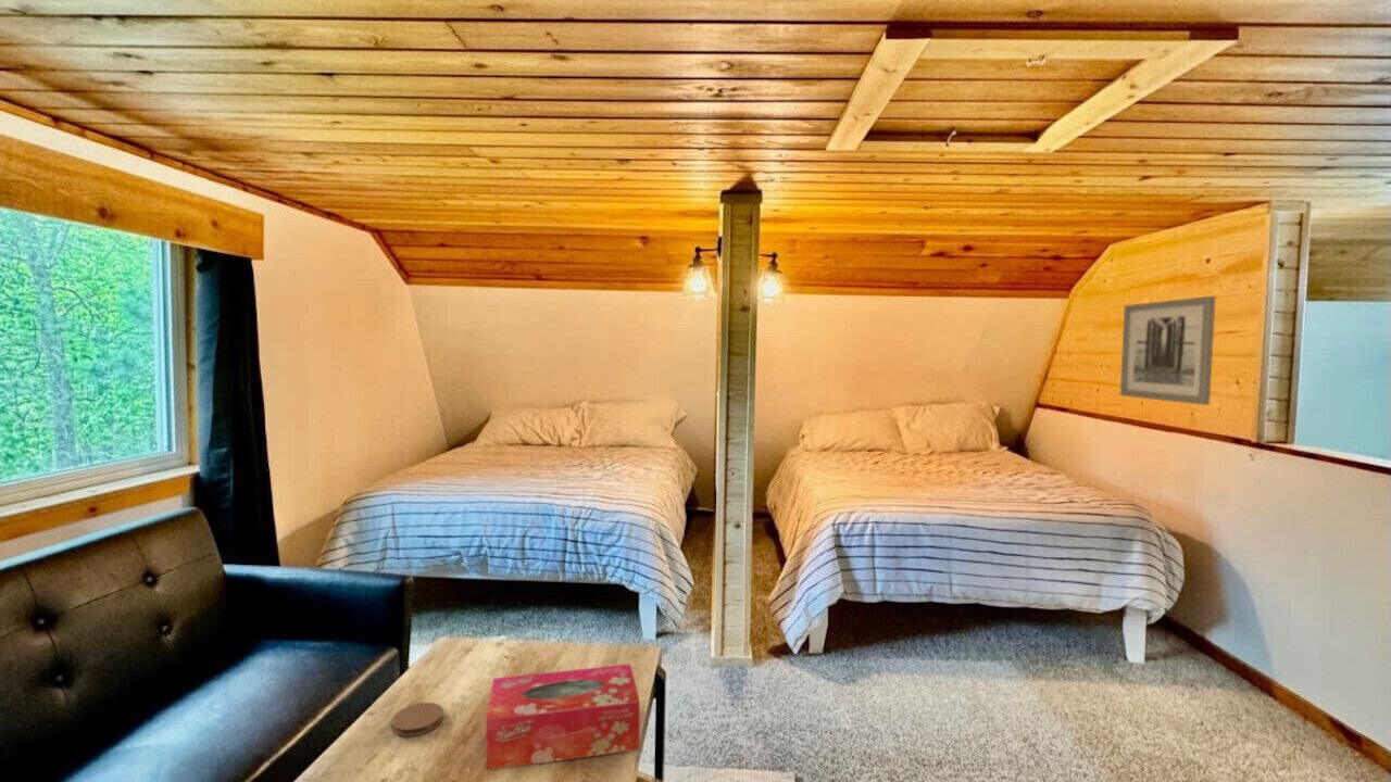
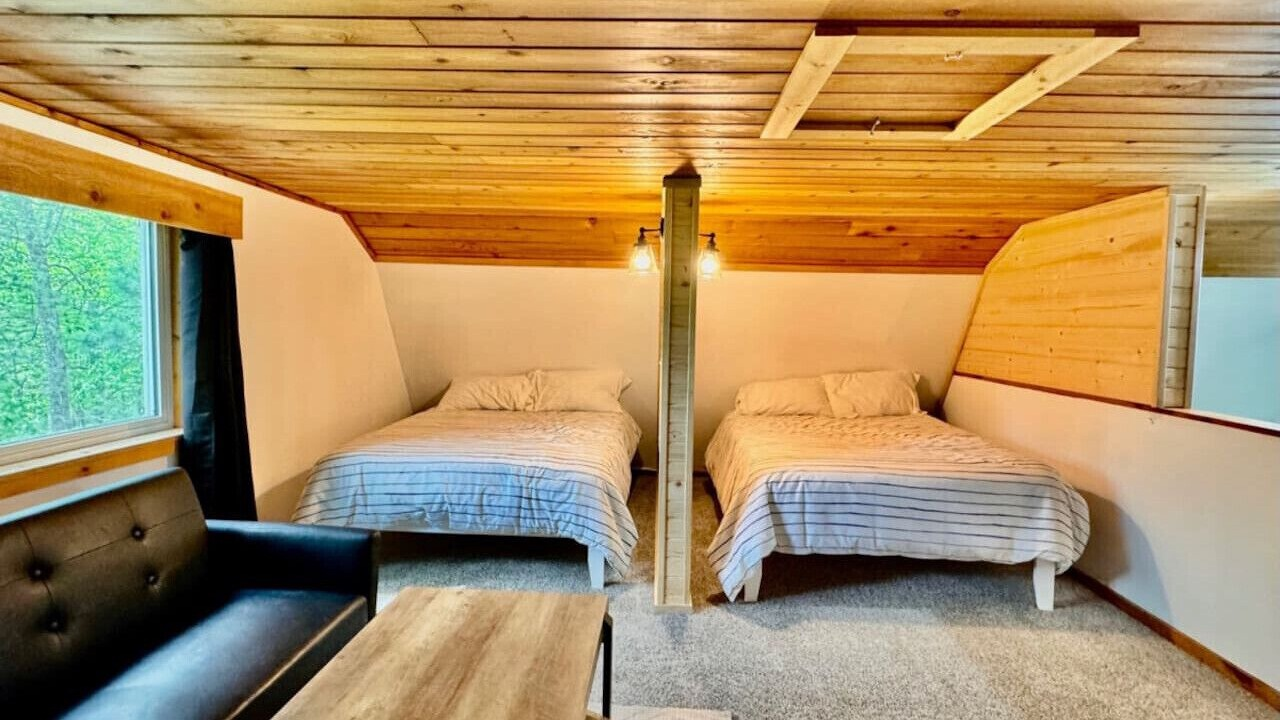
- wall art (1163, 351)
- coaster (417, 718)
- tissue box (564, 712)
